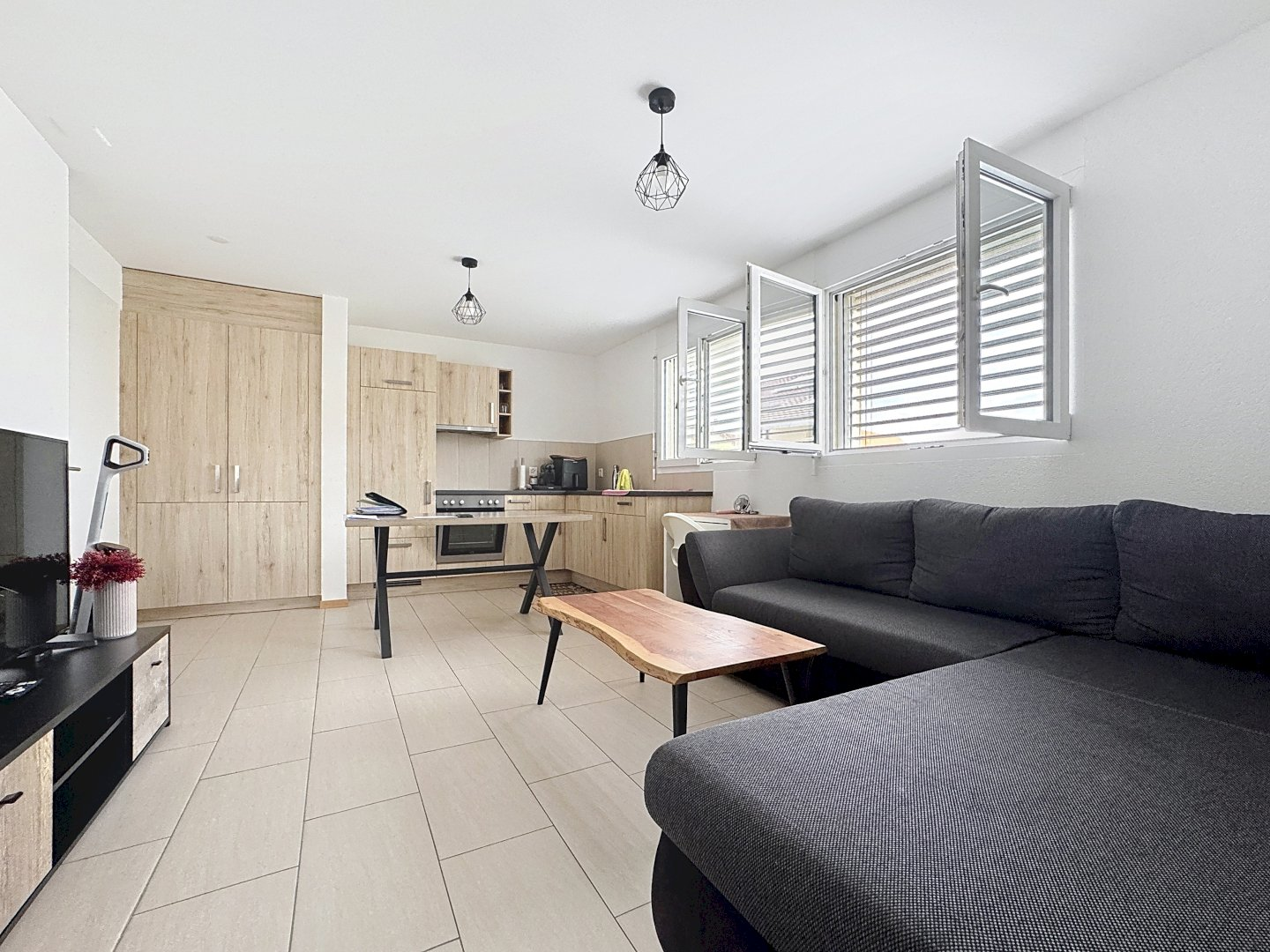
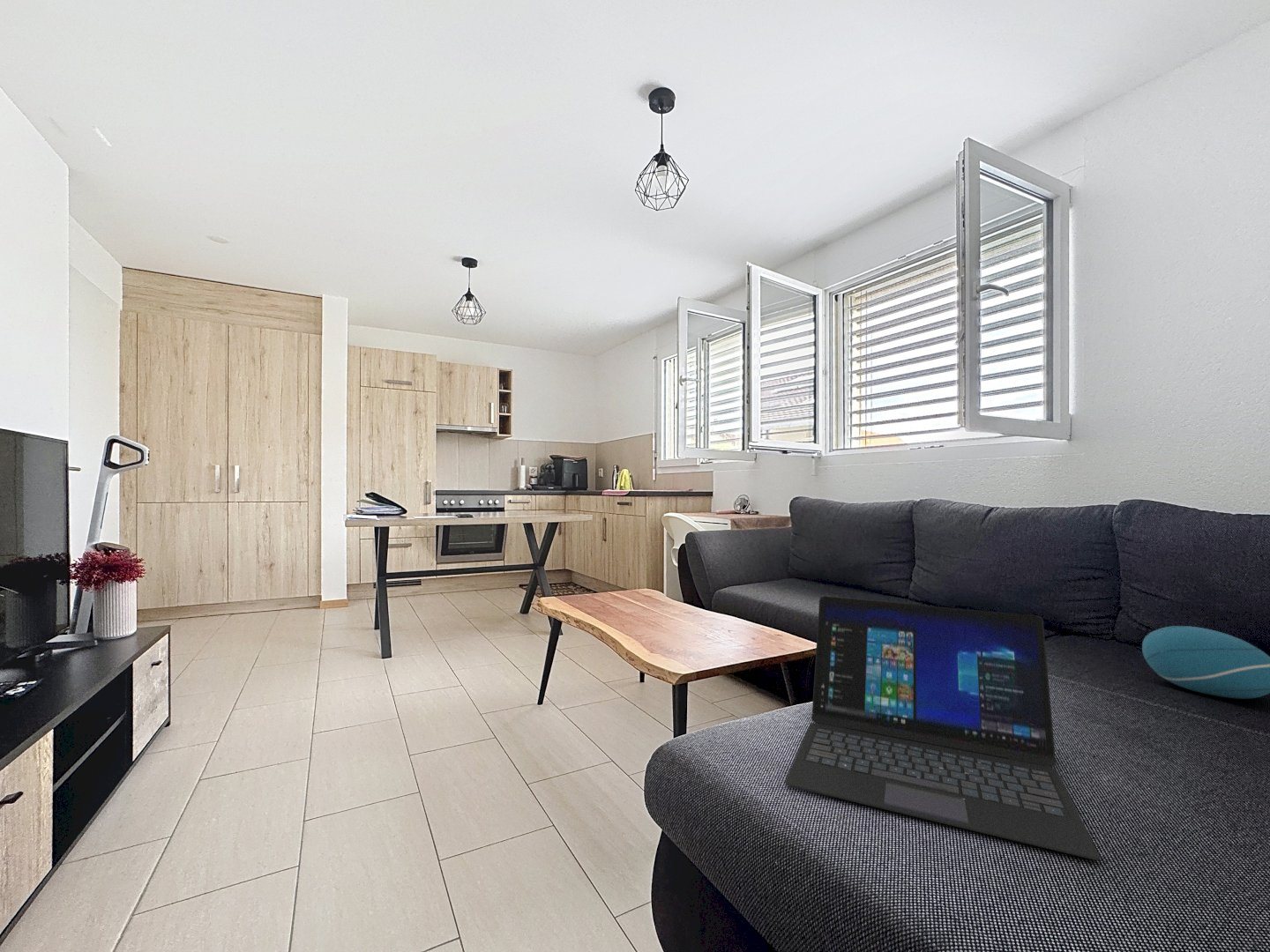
+ cushion (1206, 659)
+ laptop (923, 694)
